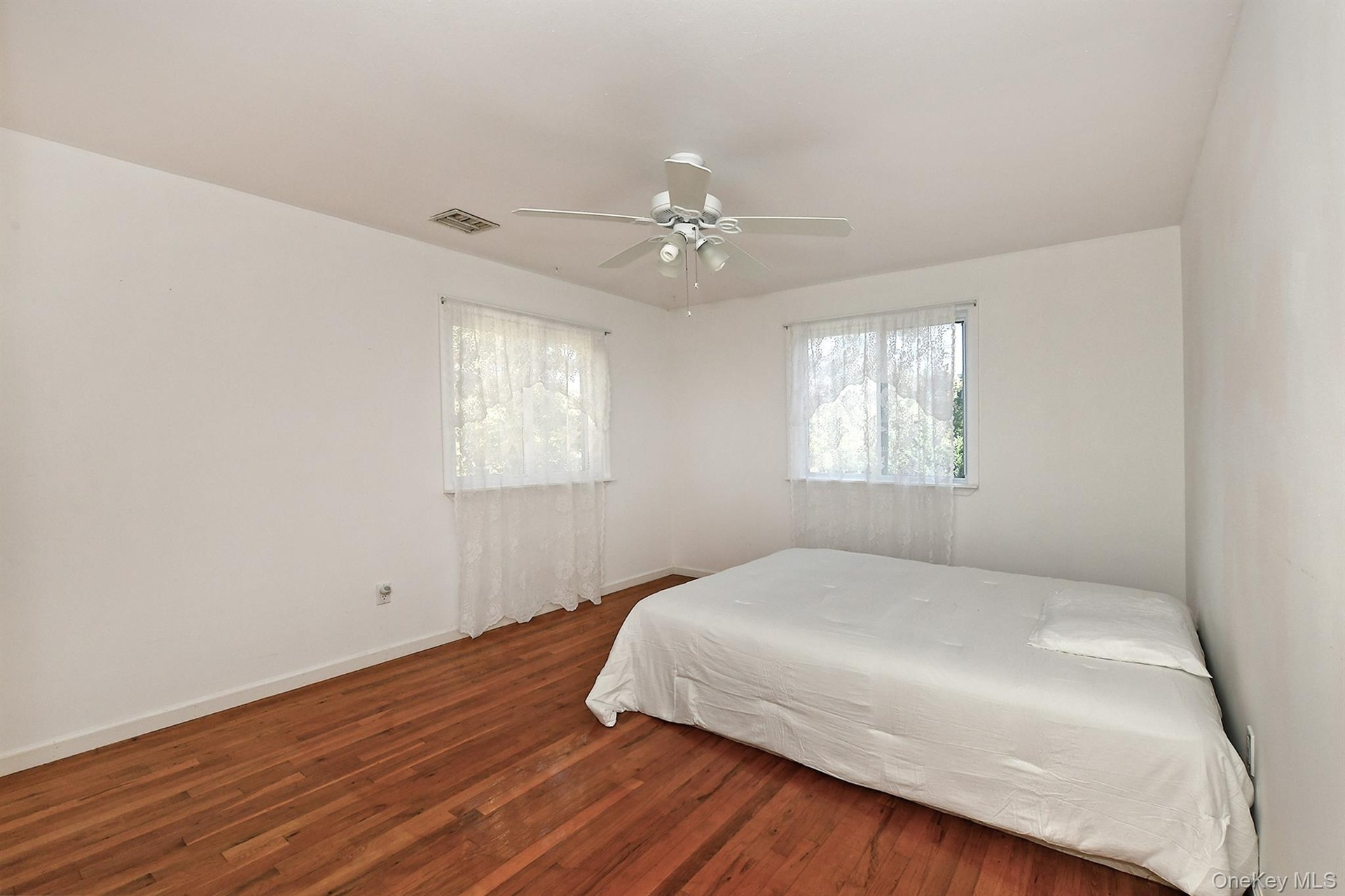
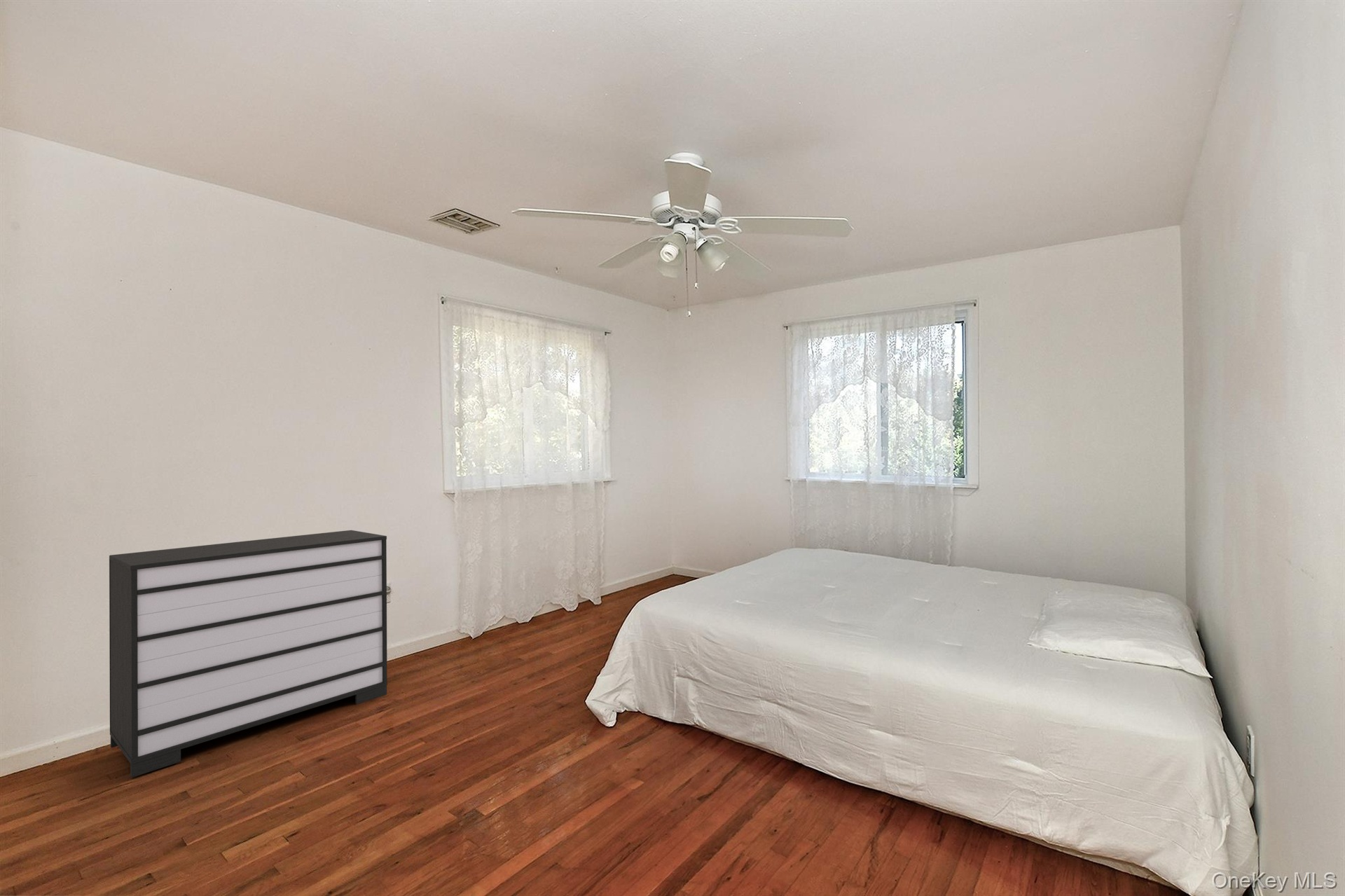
+ dresser (261, 631)
